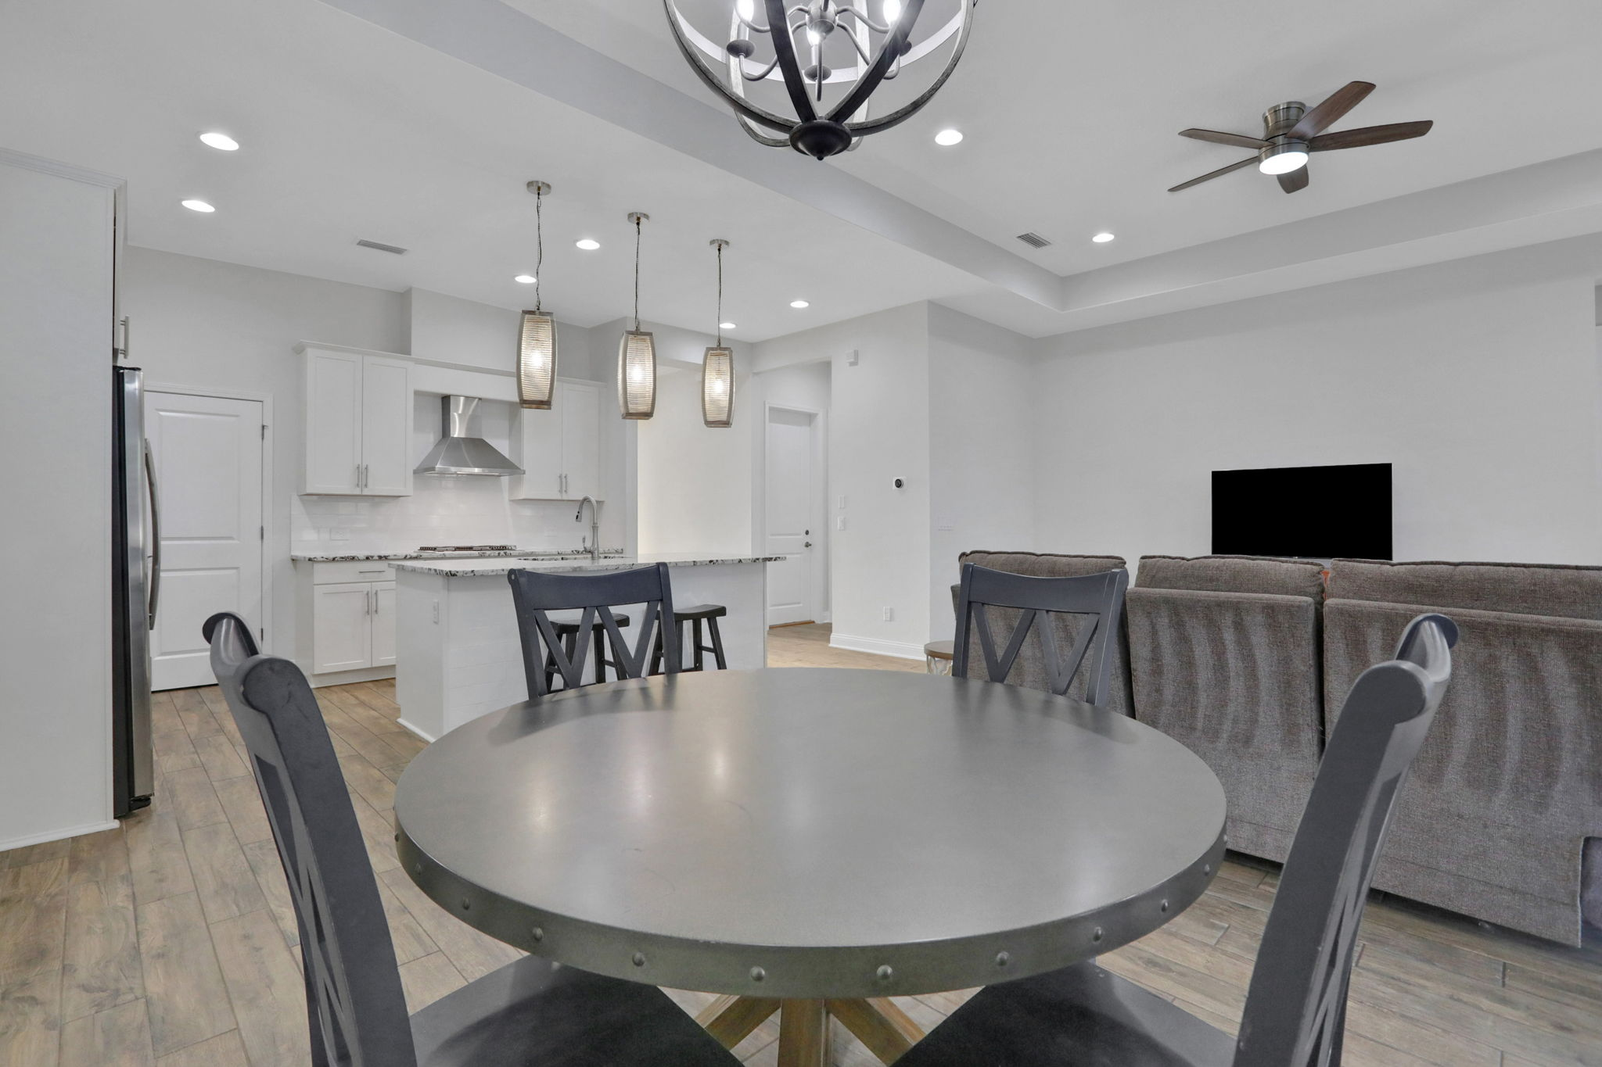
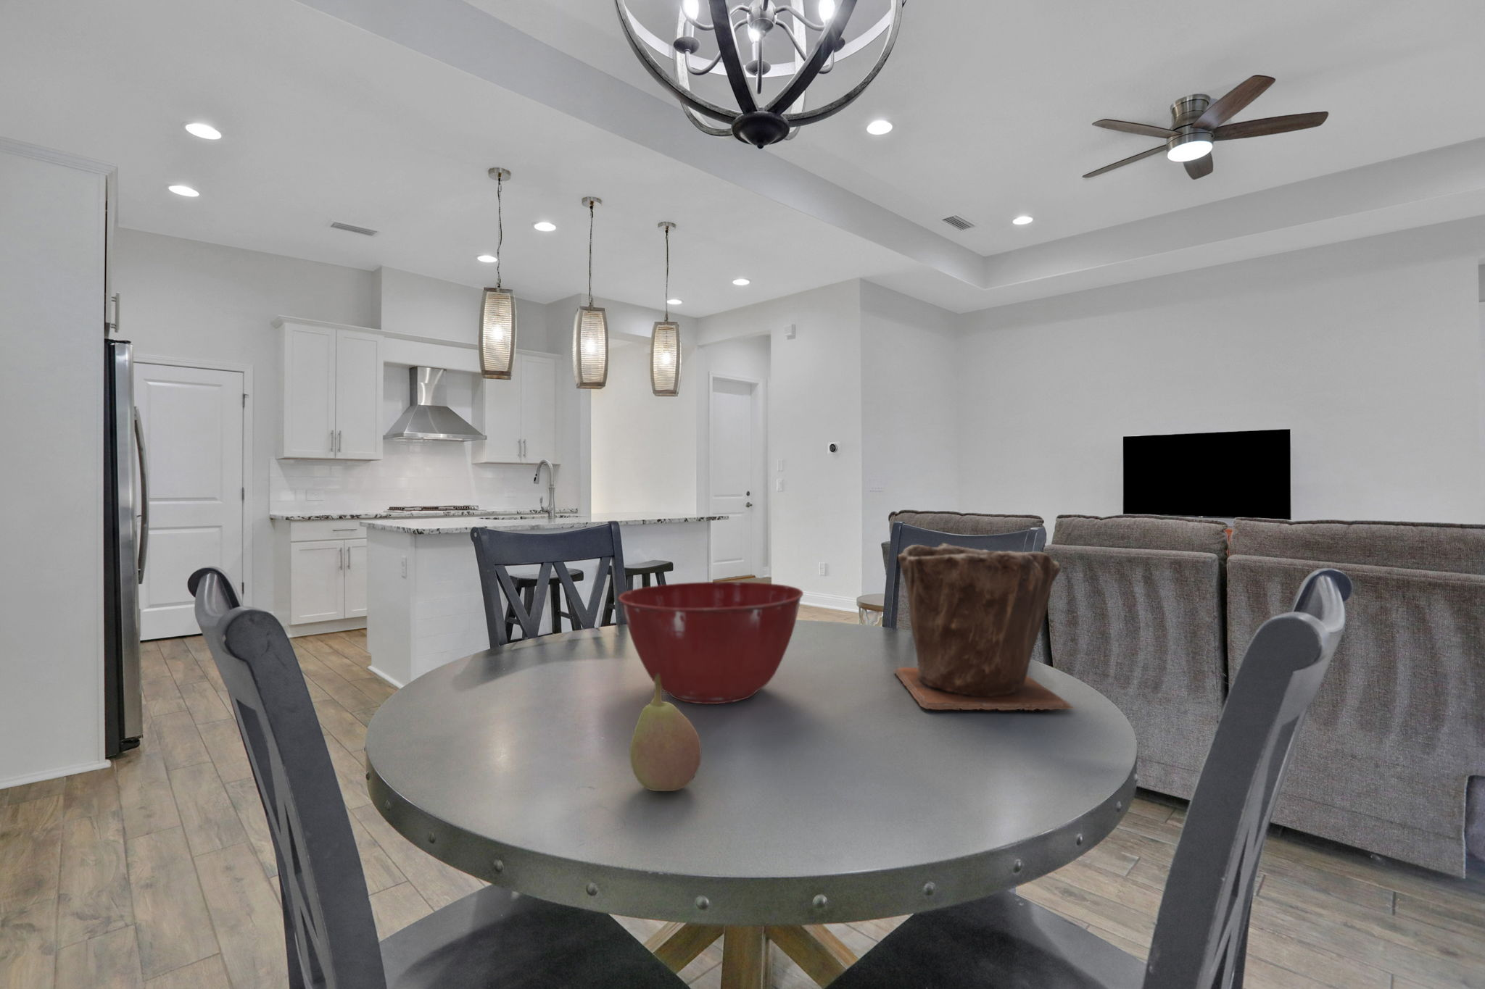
+ plant pot (976, 617)
+ fruit (665, 731)
+ mixing bowl (711, 641)
